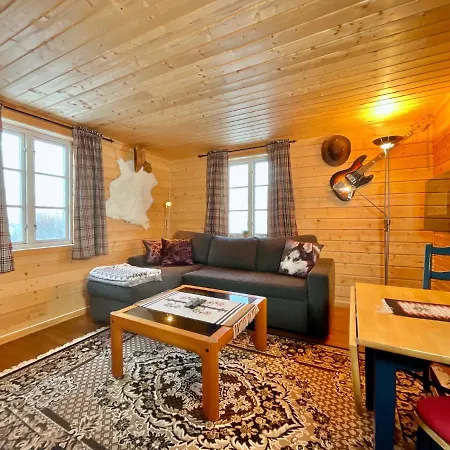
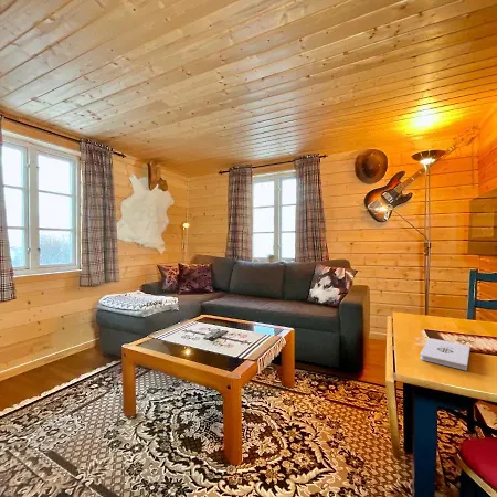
+ notepad (445, 351)
